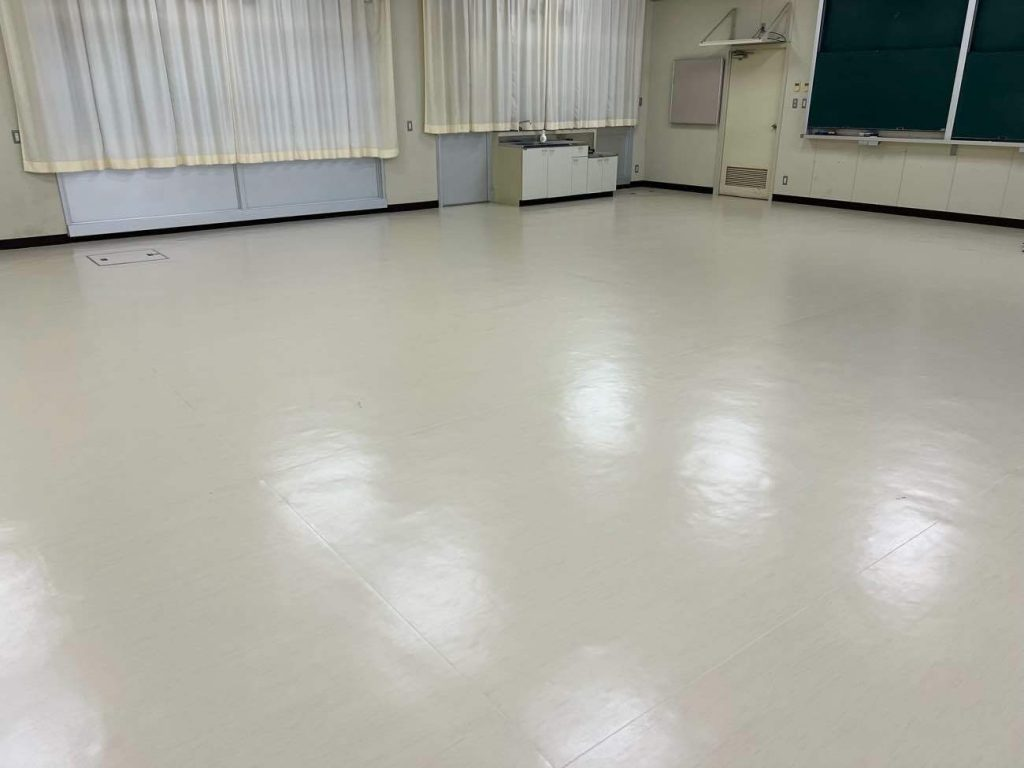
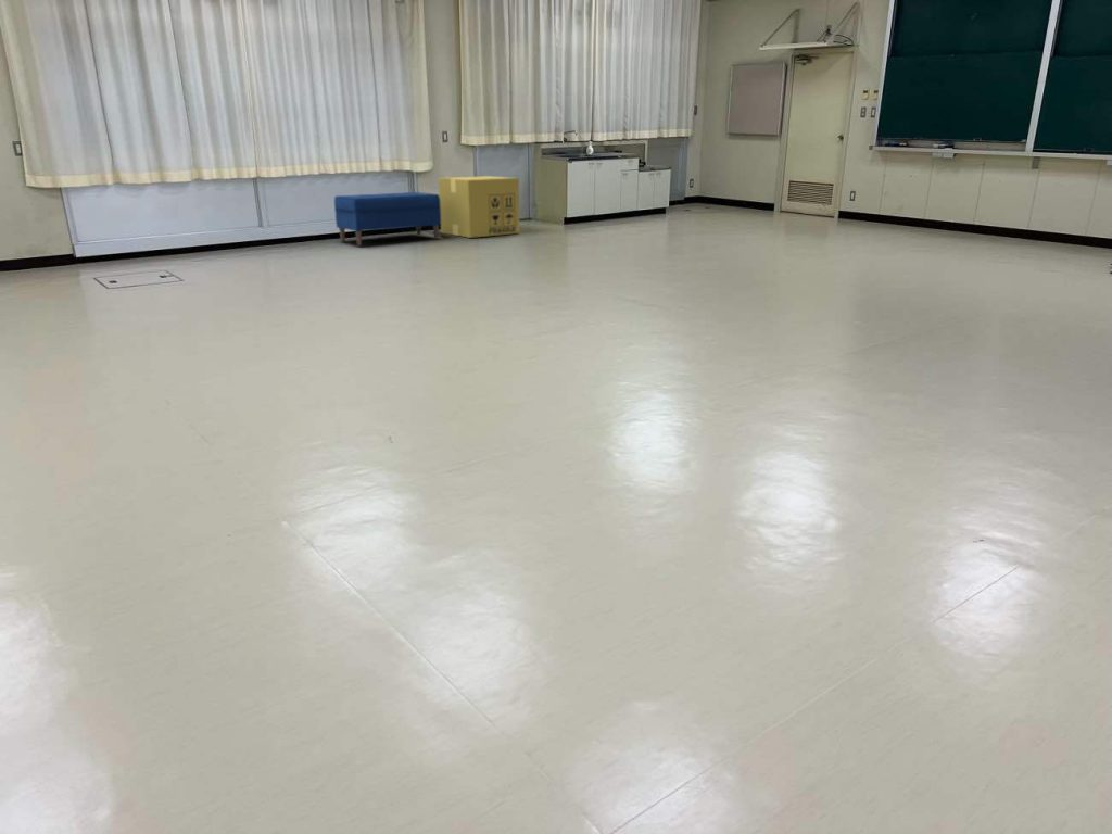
+ bench (389, 217)
+ cardboard box (479, 205)
